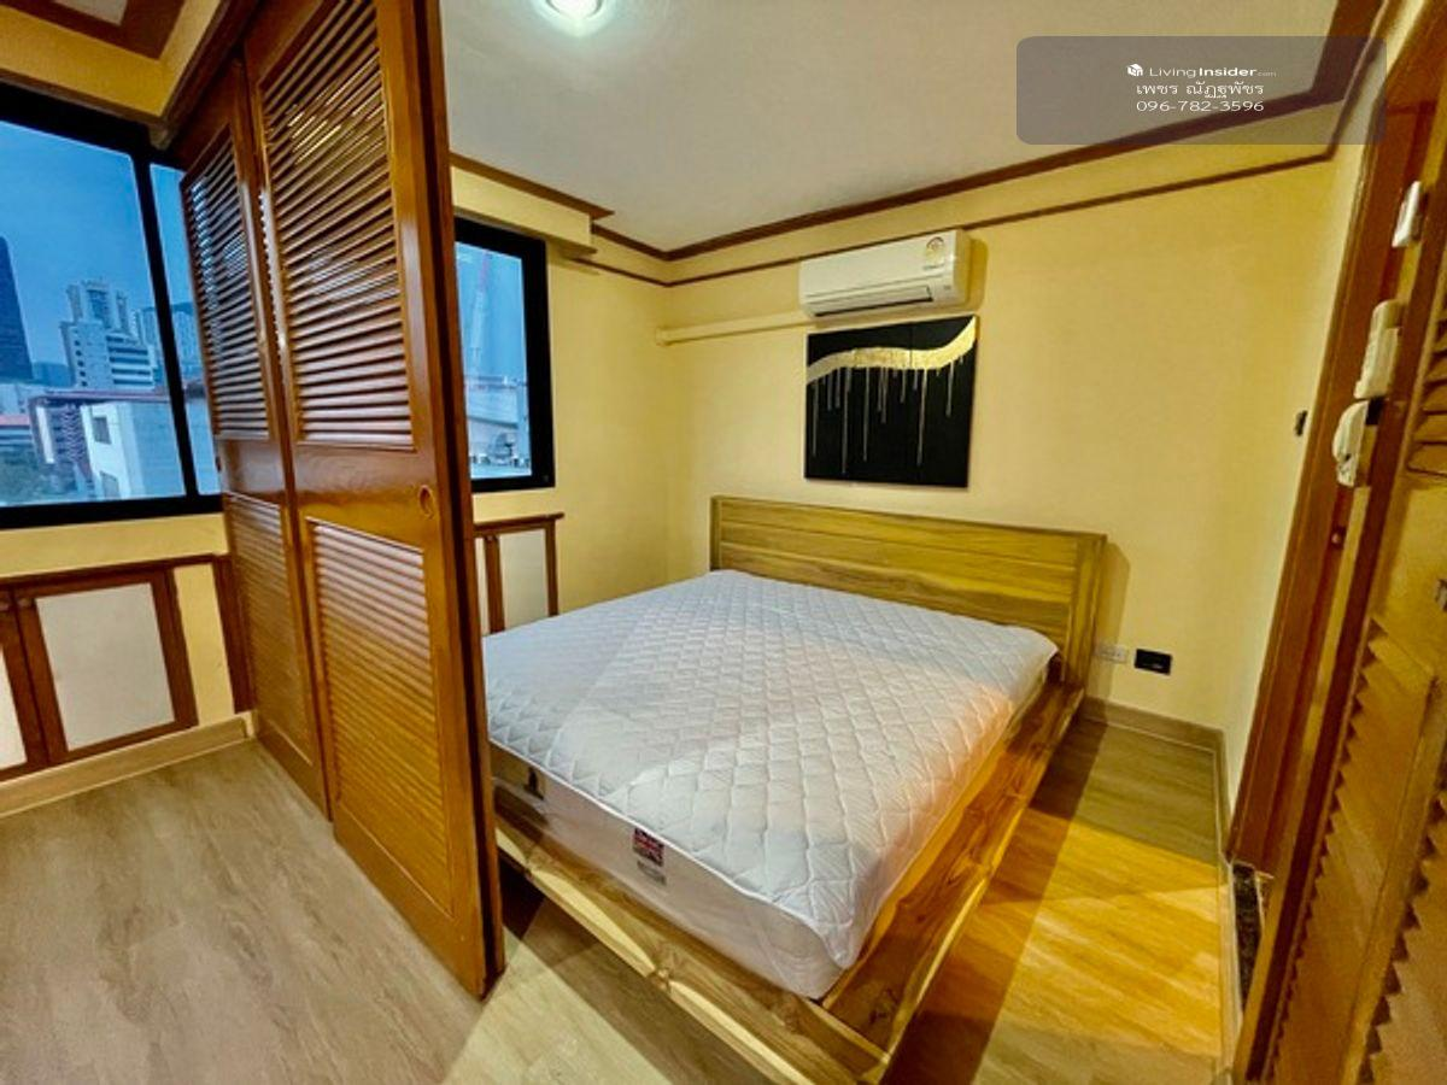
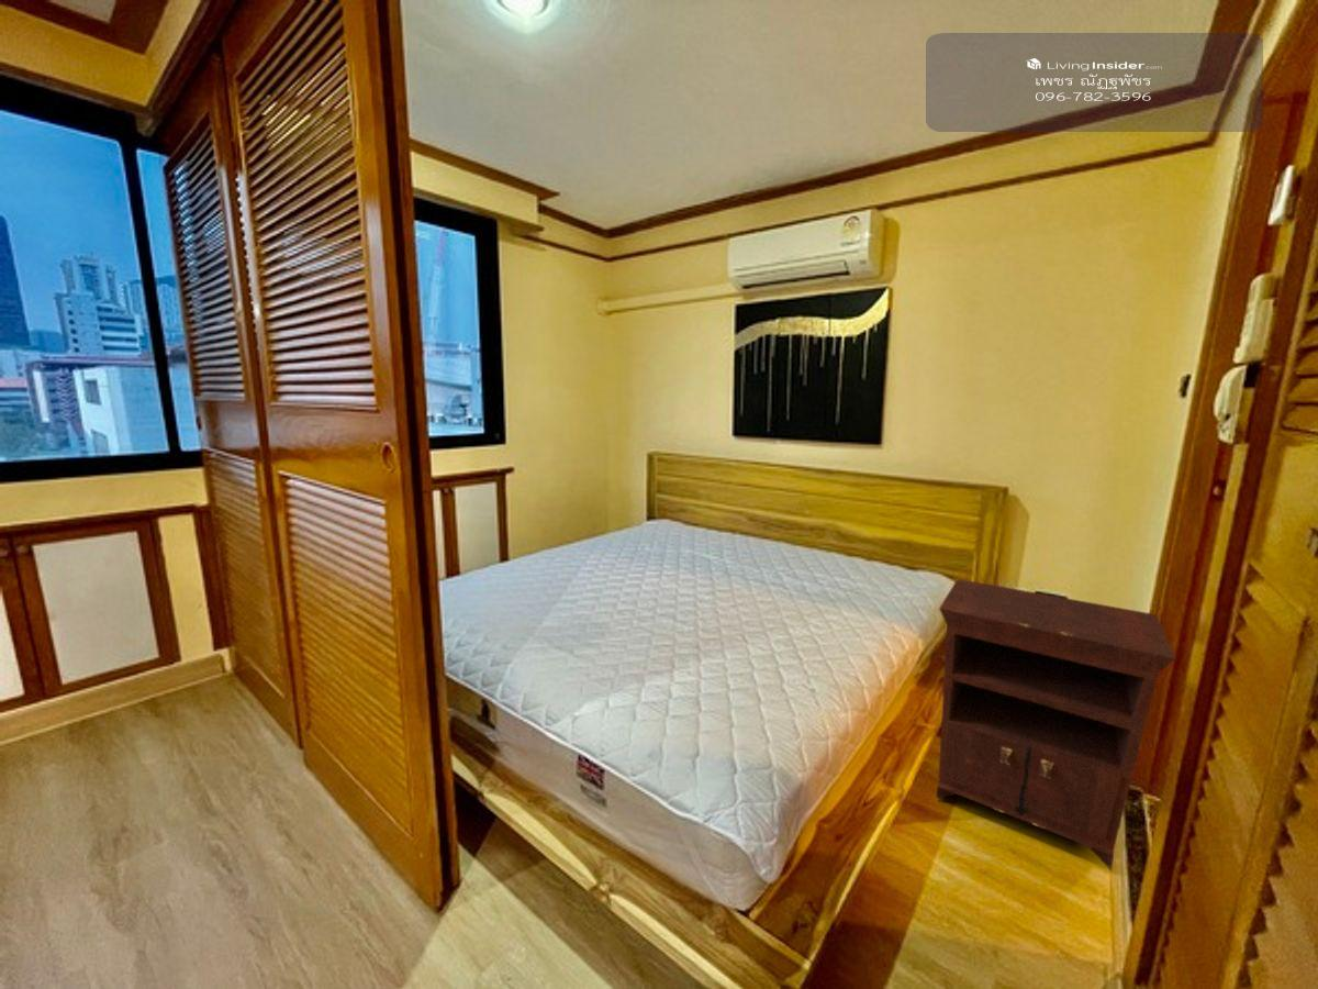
+ nightstand (1032, 709)
